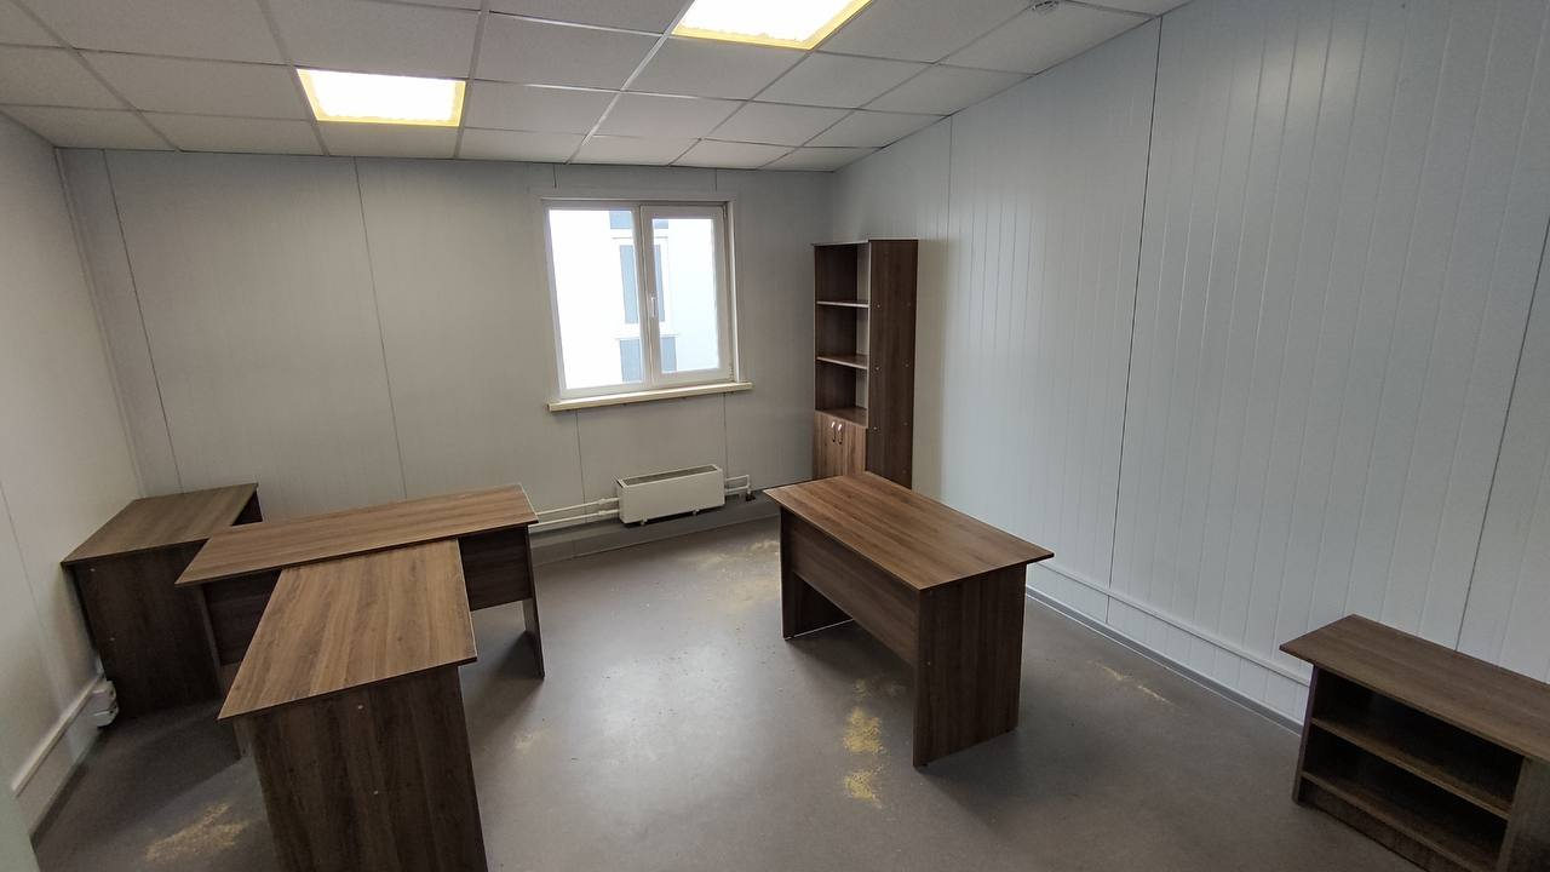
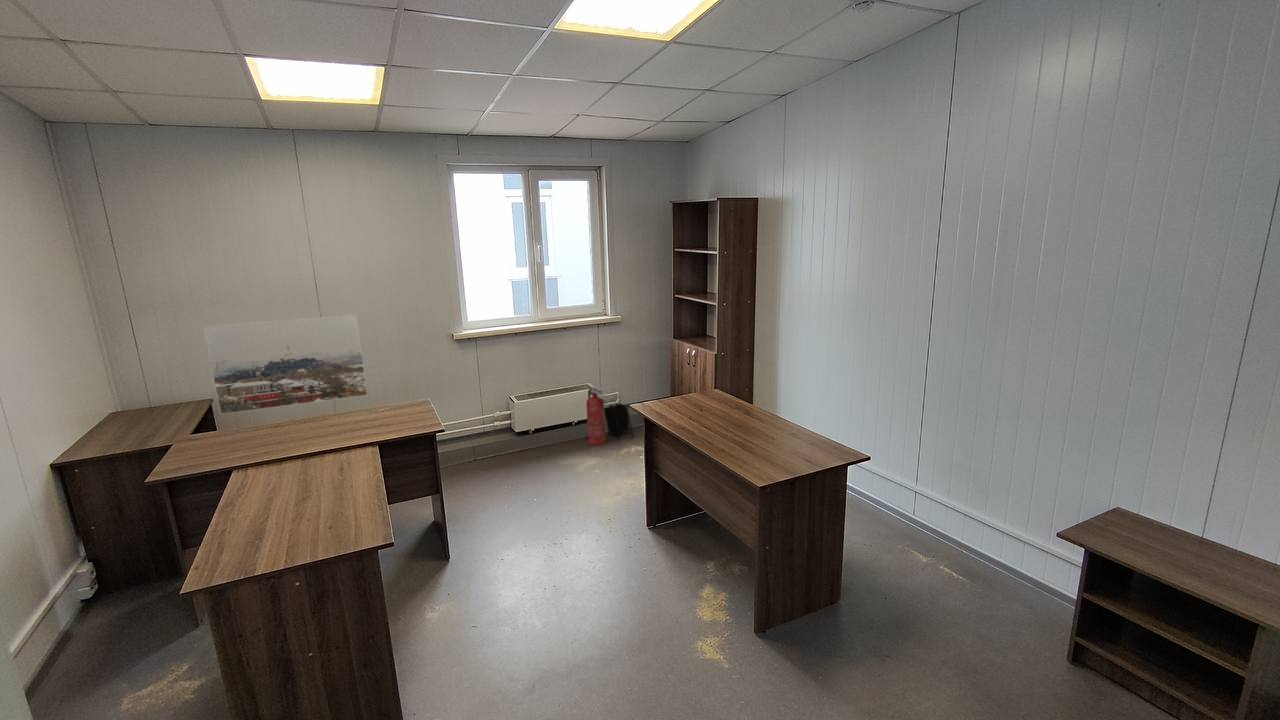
+ backpack (619, 419)
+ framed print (291, 362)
+ fire extinguisher (596, 415)
